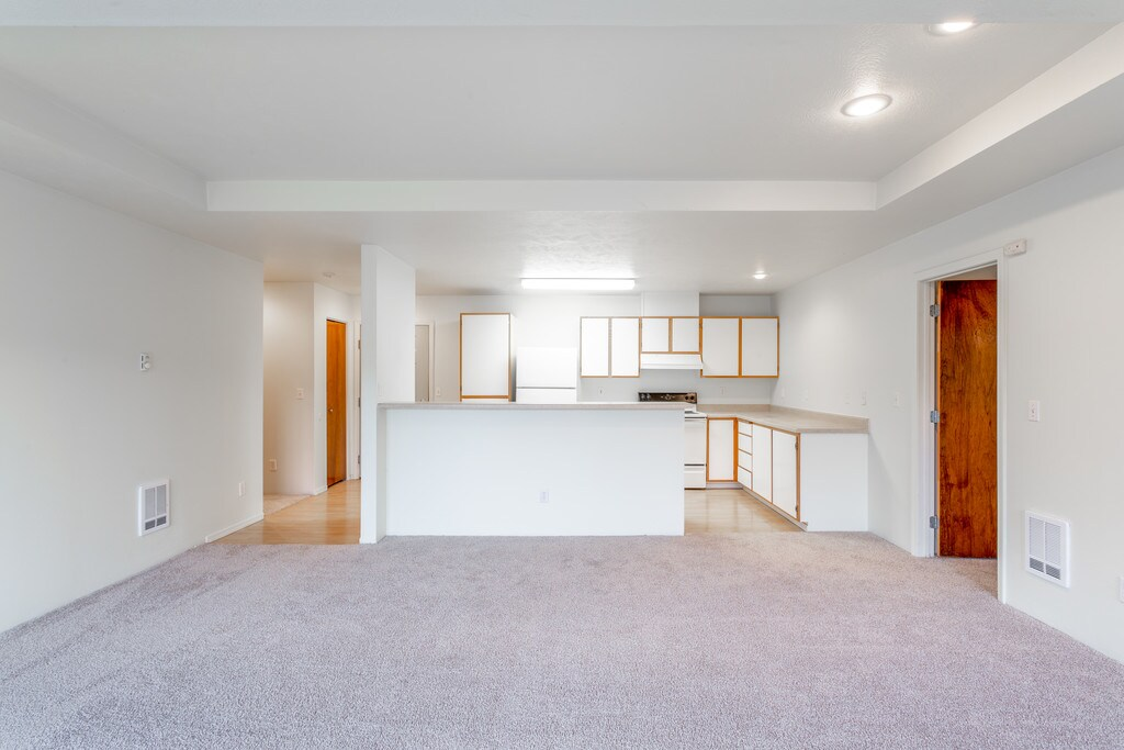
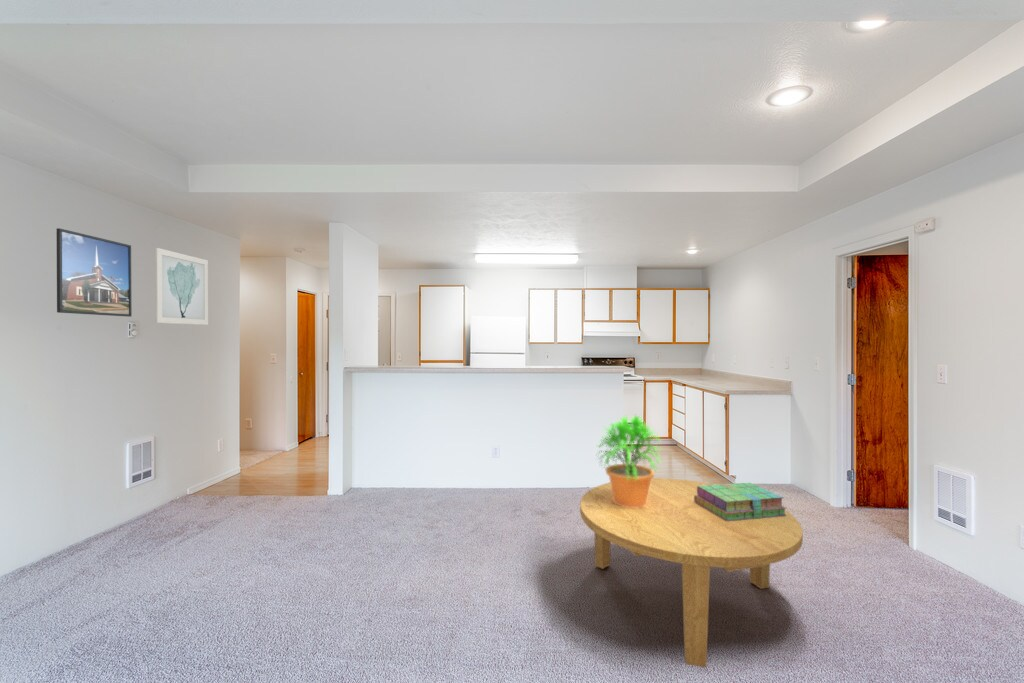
+ coffee table (682, 553)
+ stack of books (738, 499)
+ wall art (183, 289)
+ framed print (97, 276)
+ potted plant (629, 457)
